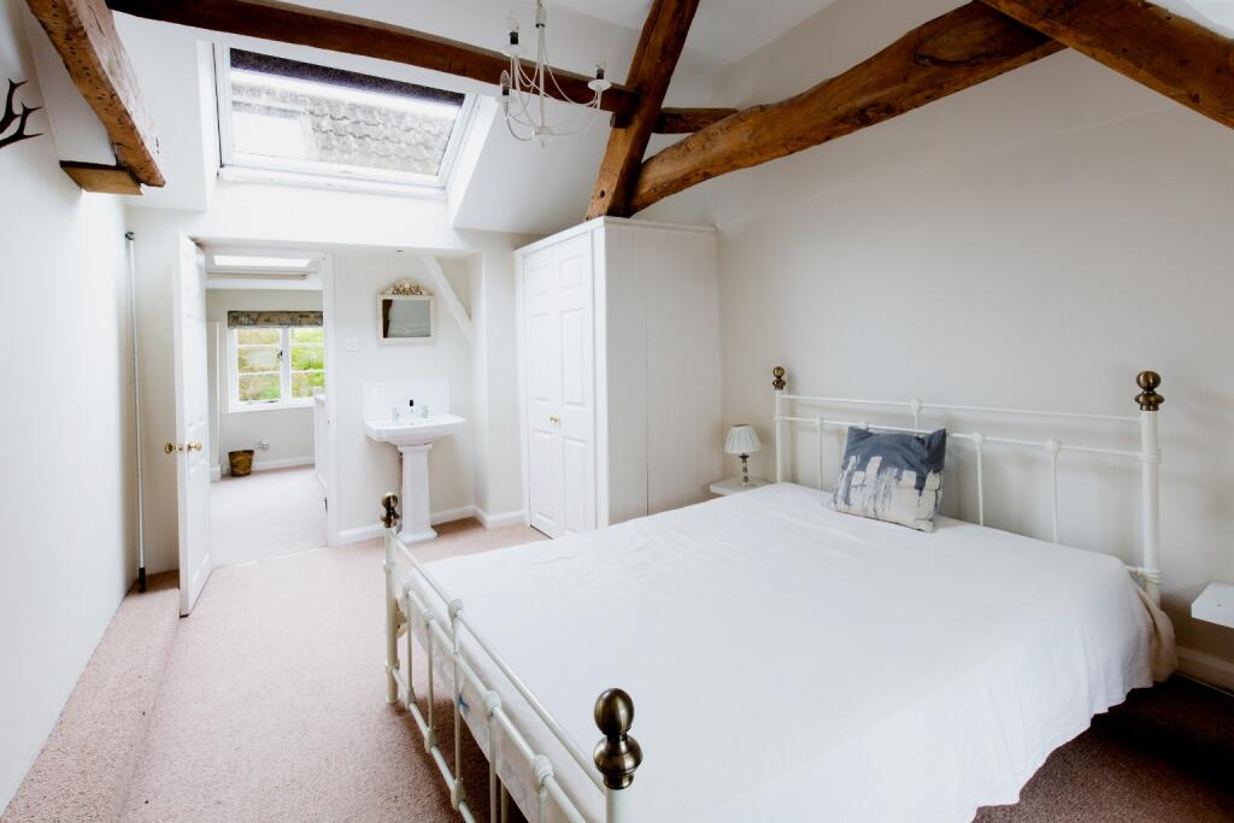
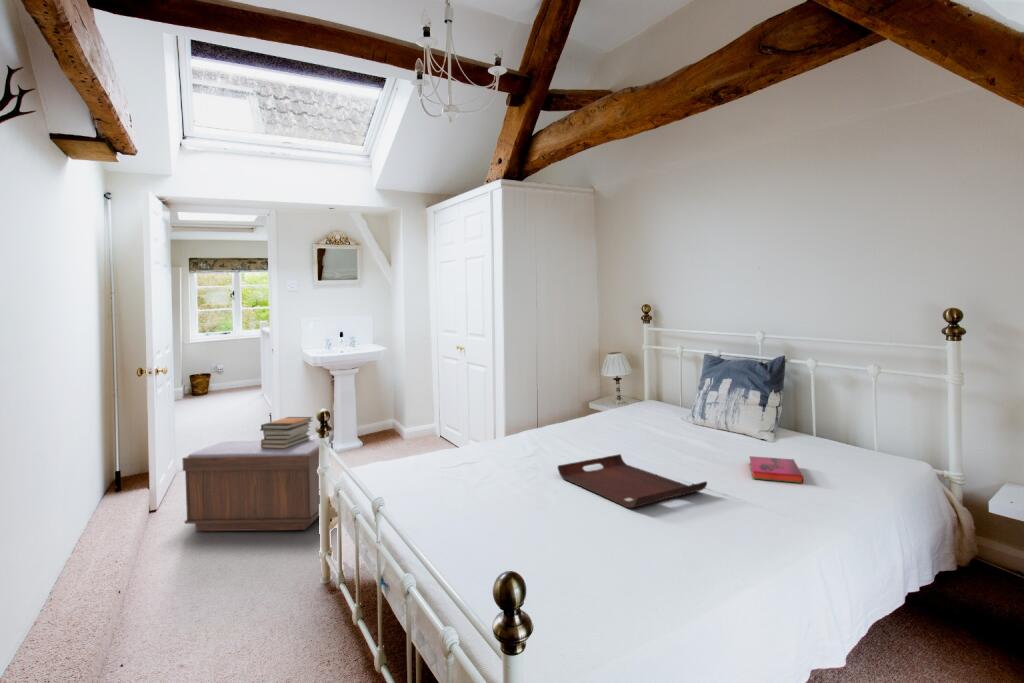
+ serving tray (627, 478)
+ bench (263, 482)
+ hardback book (774, 468)
+ book stack (287, 431)
